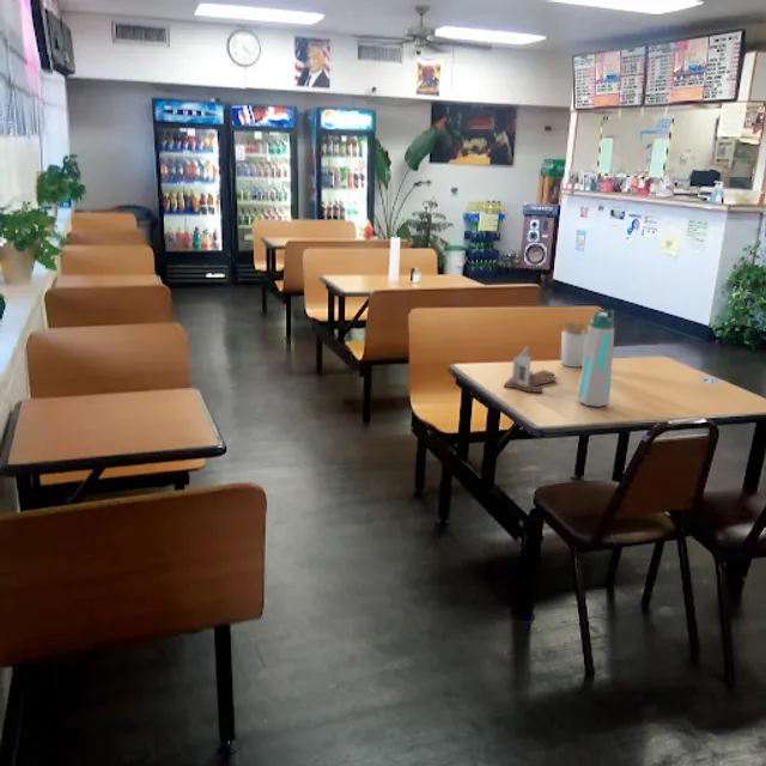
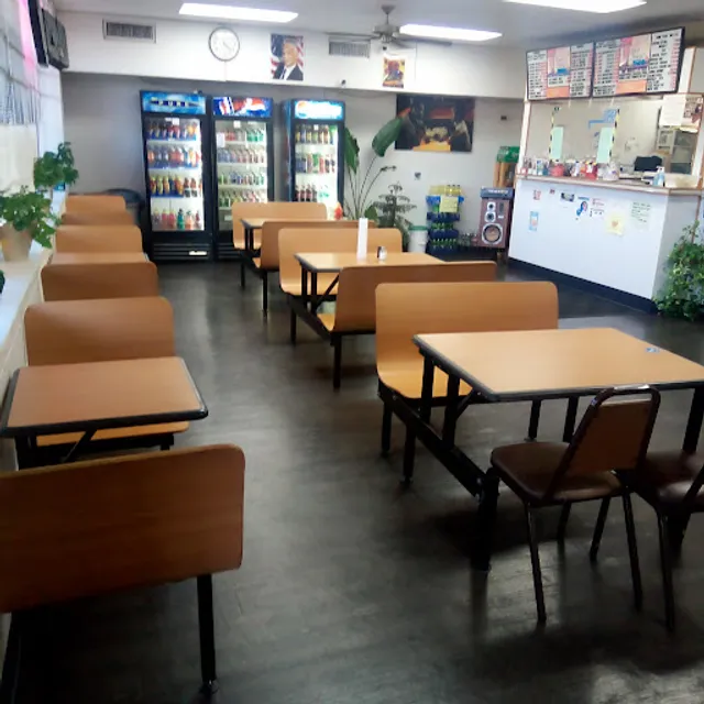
- water bottle (597, 358)
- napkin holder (529, 365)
- utensil holder (573, 341)
